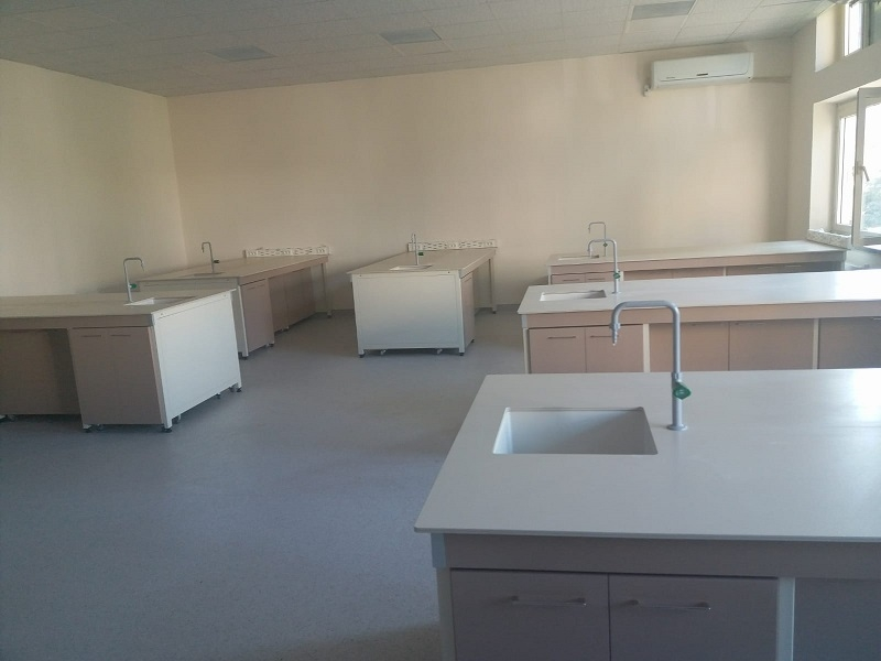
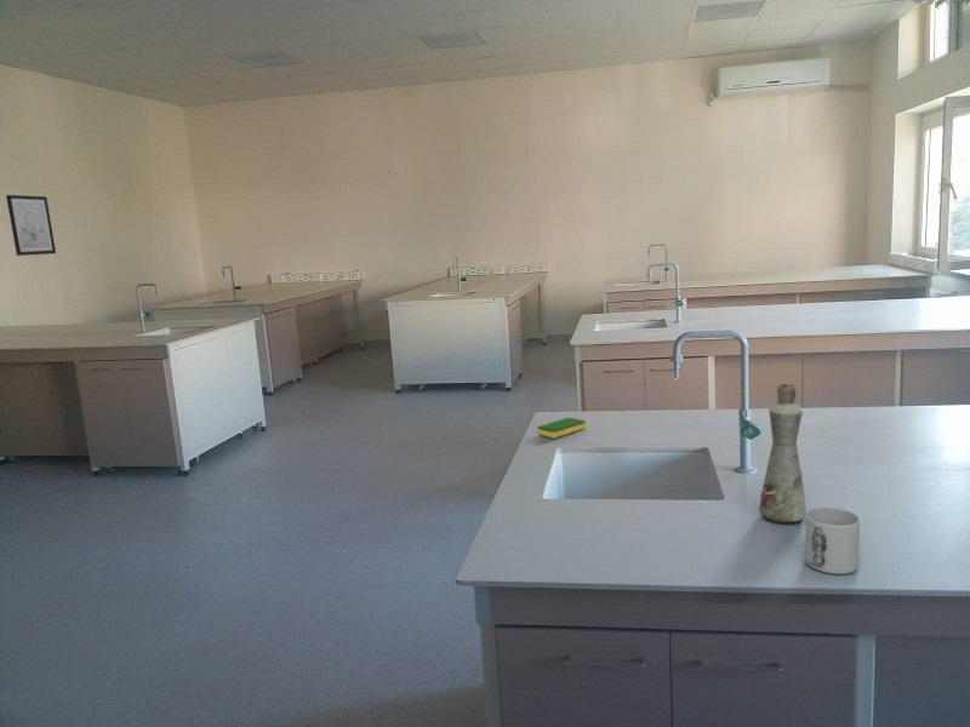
+ dish sponge (561, 427)
+ wall art (32, 225)
+ bottle (783, 451)
+ mug (835, 537)
